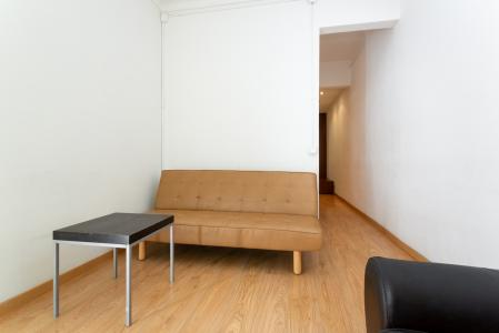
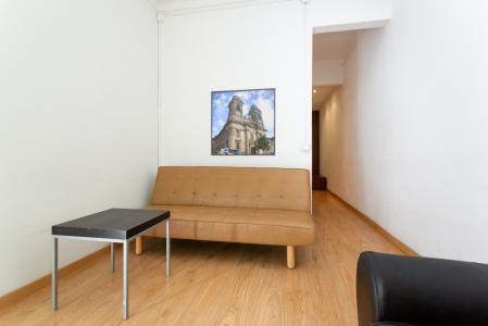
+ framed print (242, 123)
